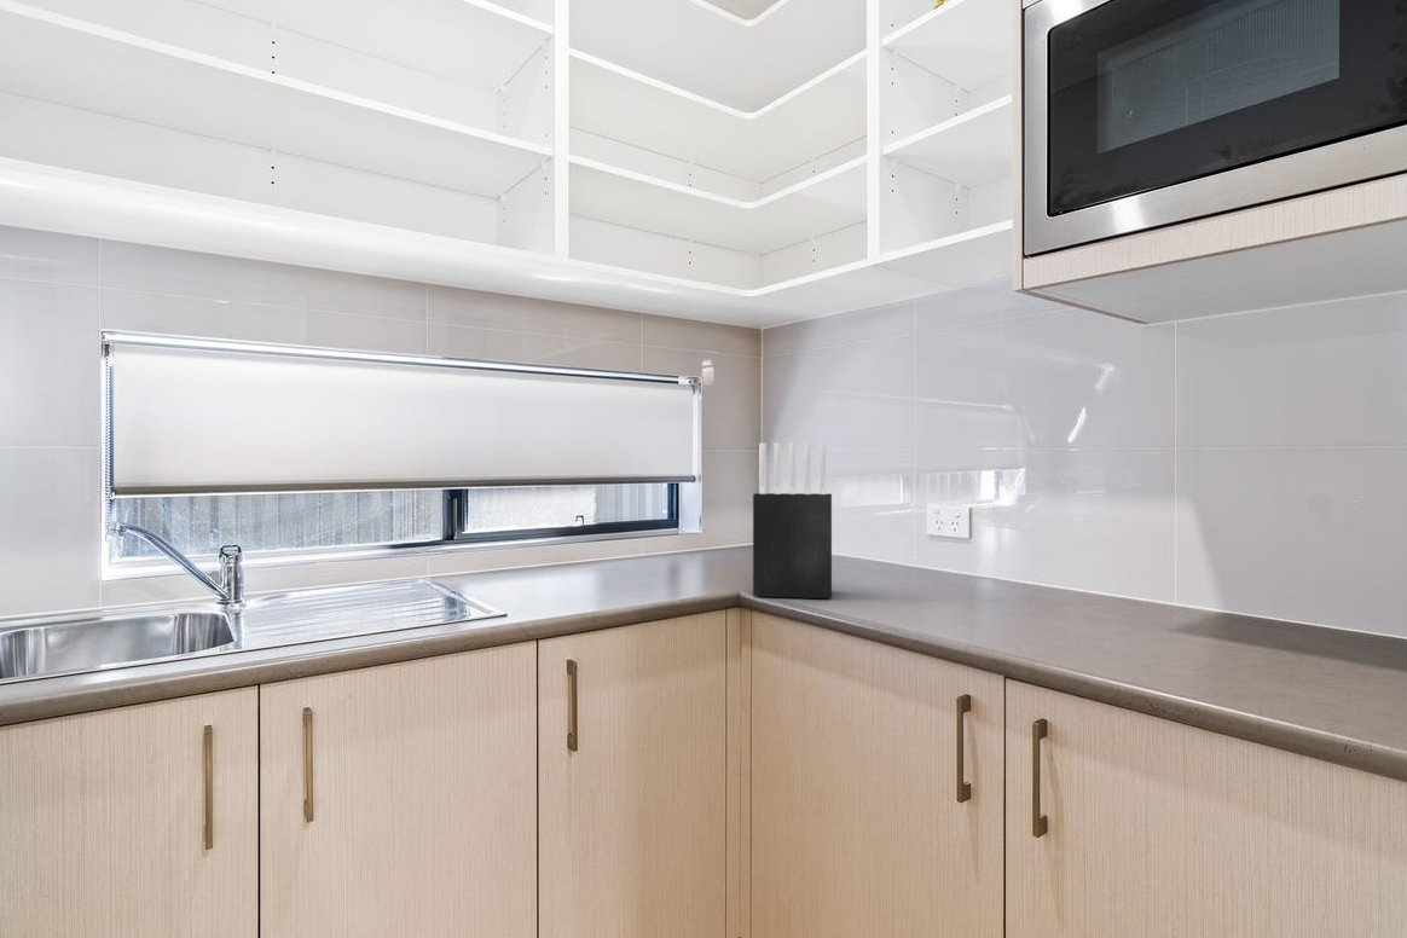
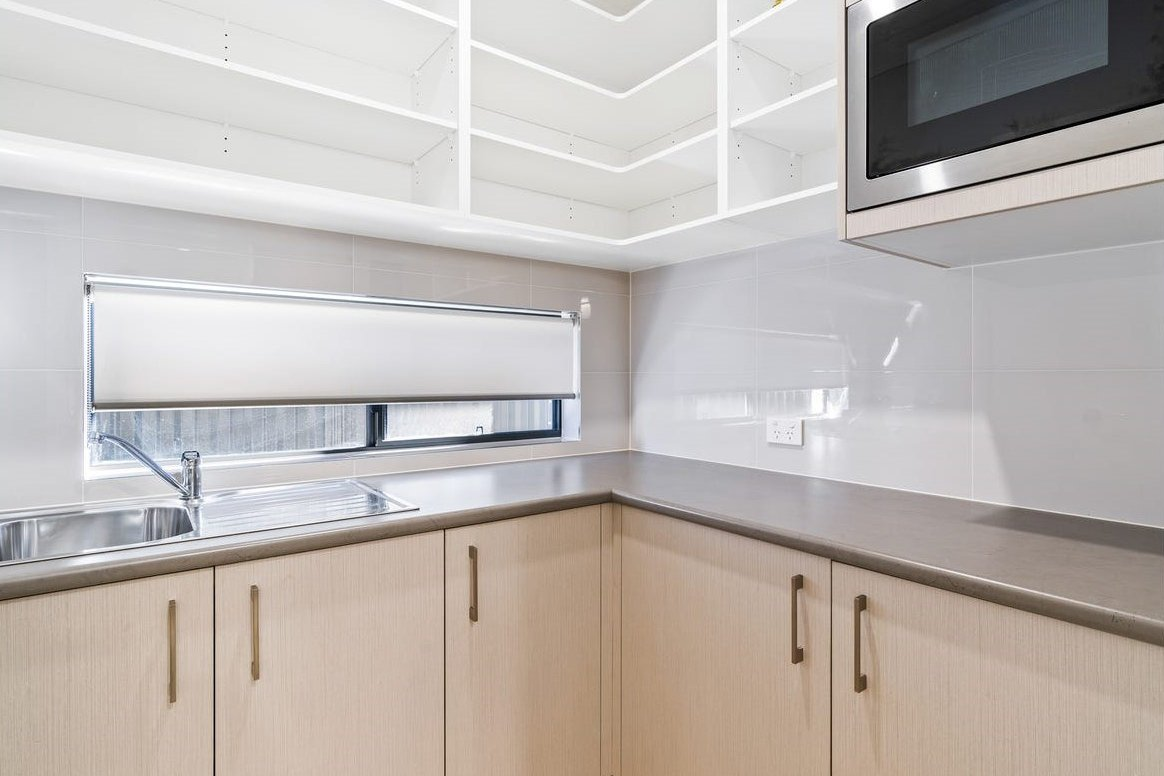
- knife block (793, 517)
